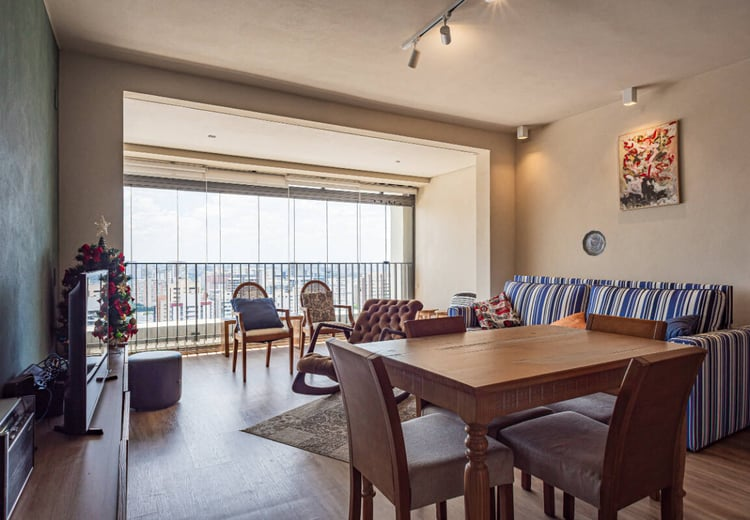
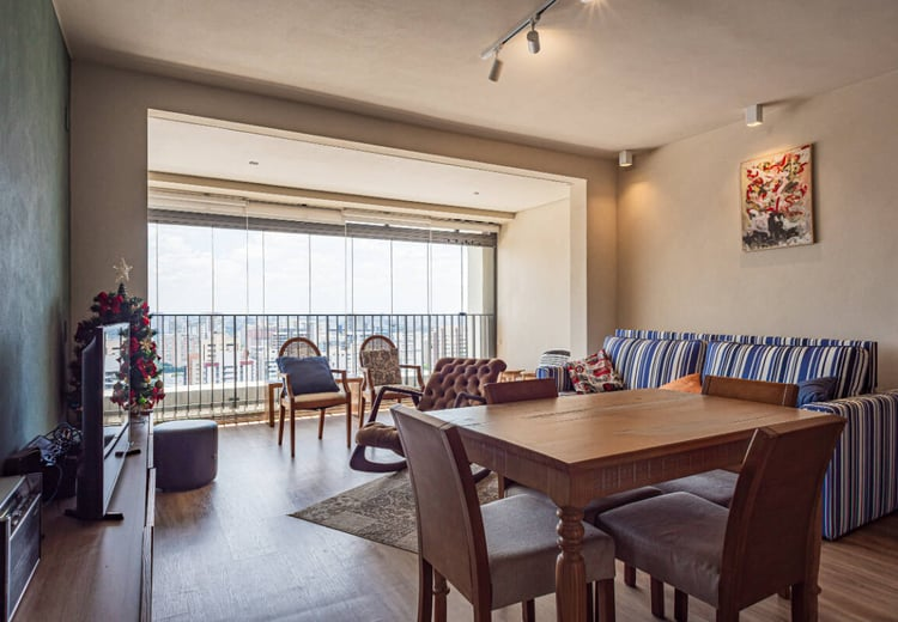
- decorative plate (594, 243)
